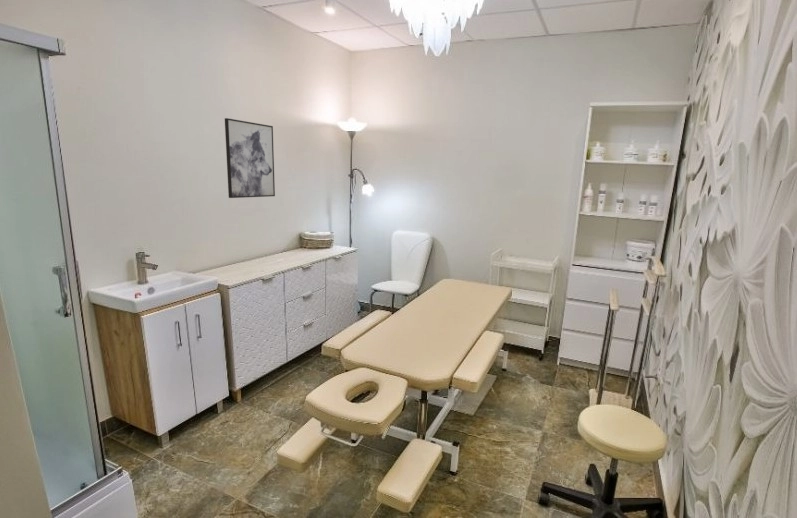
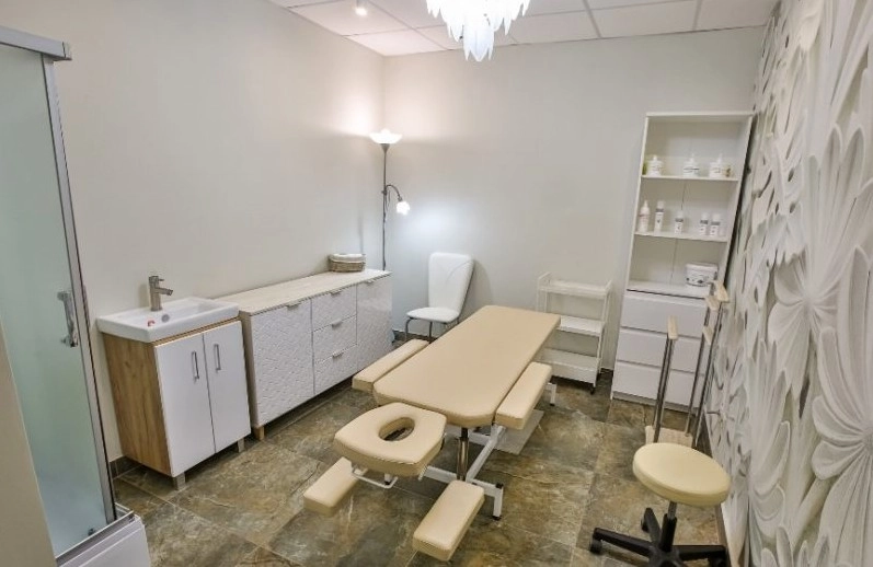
- wall art (251, 160)
